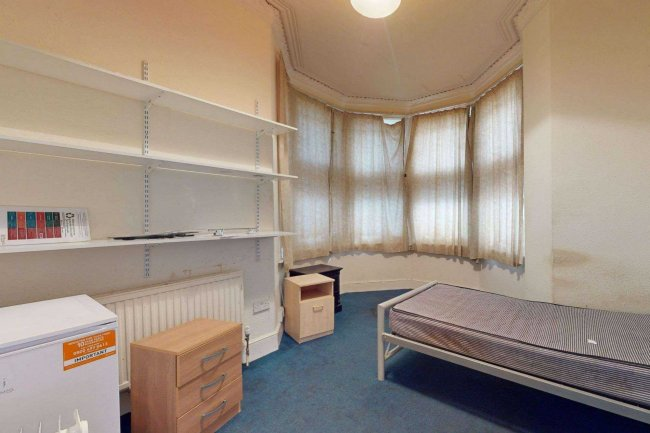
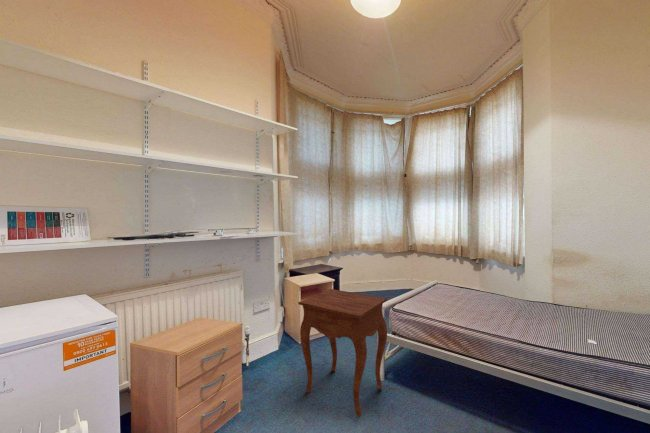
+ side table (336, 345)
